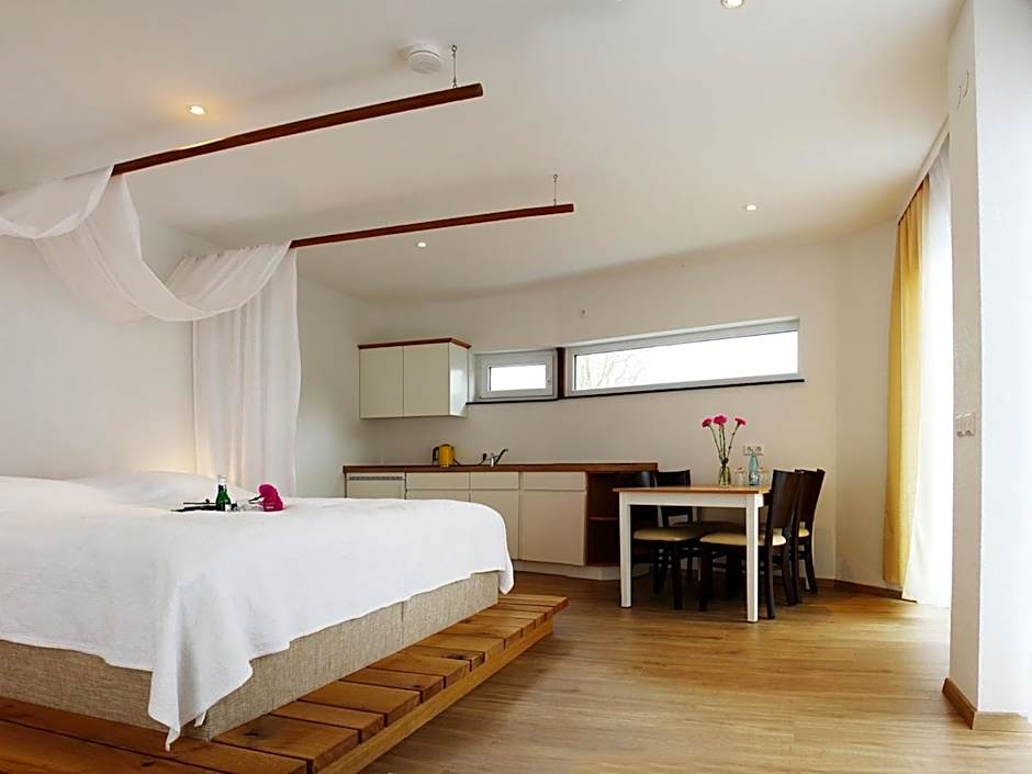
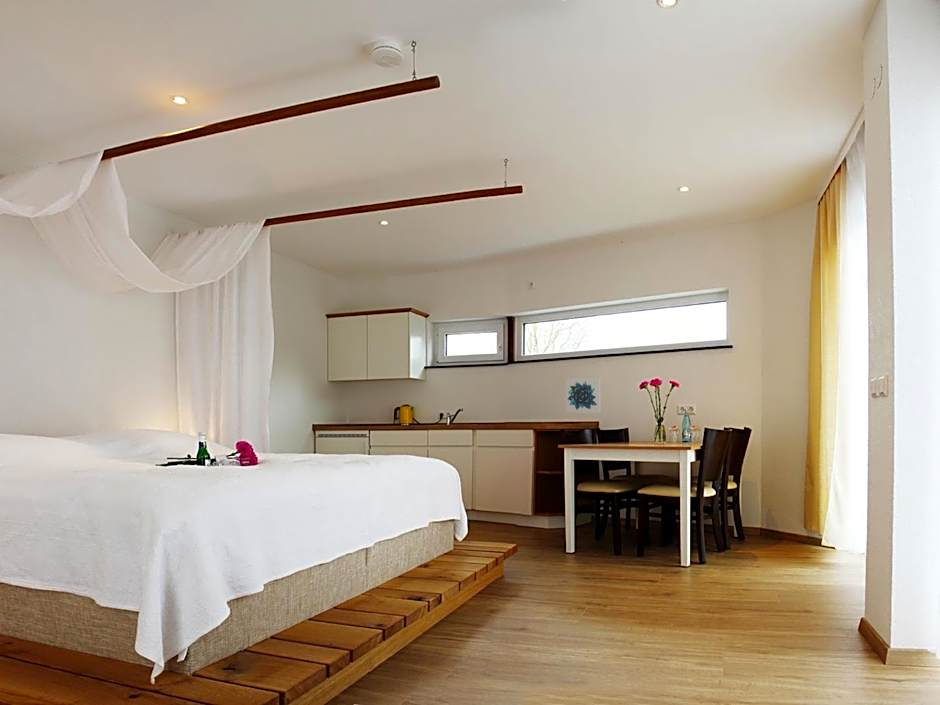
+ wall art (582, 395)
